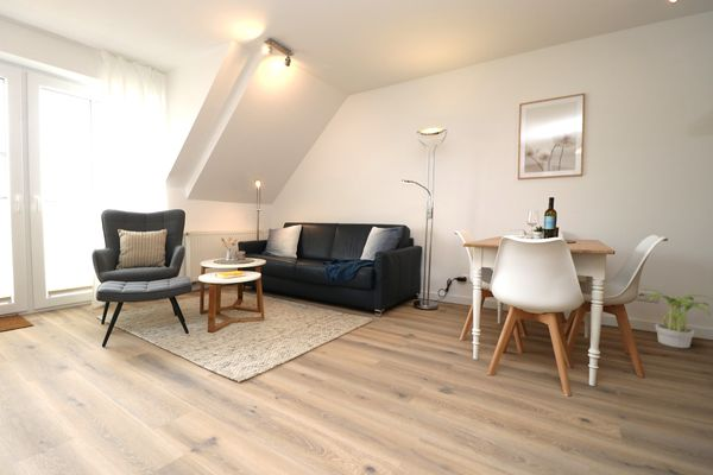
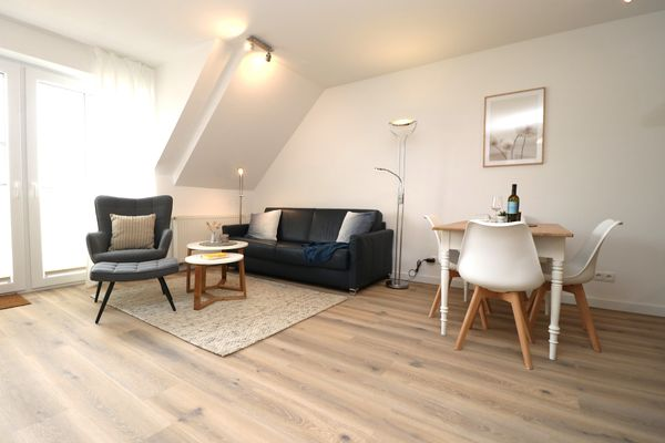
- potted plant (675, 317)
